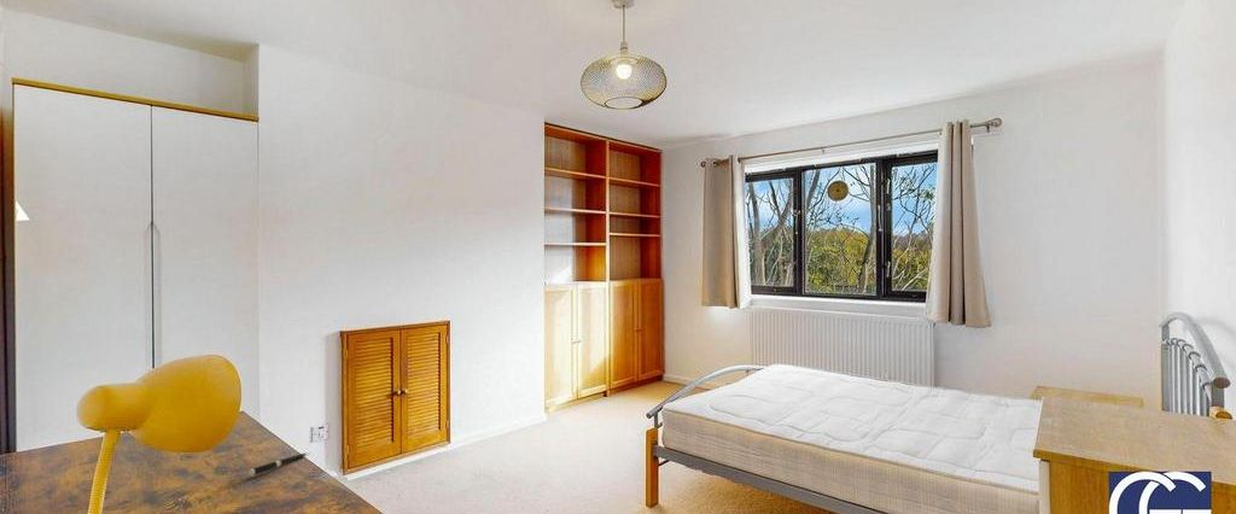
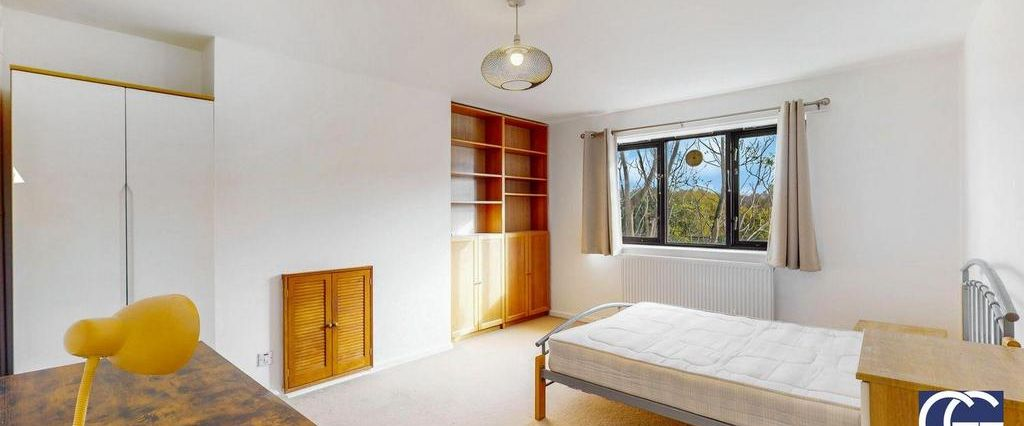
- pen (282, 461)
